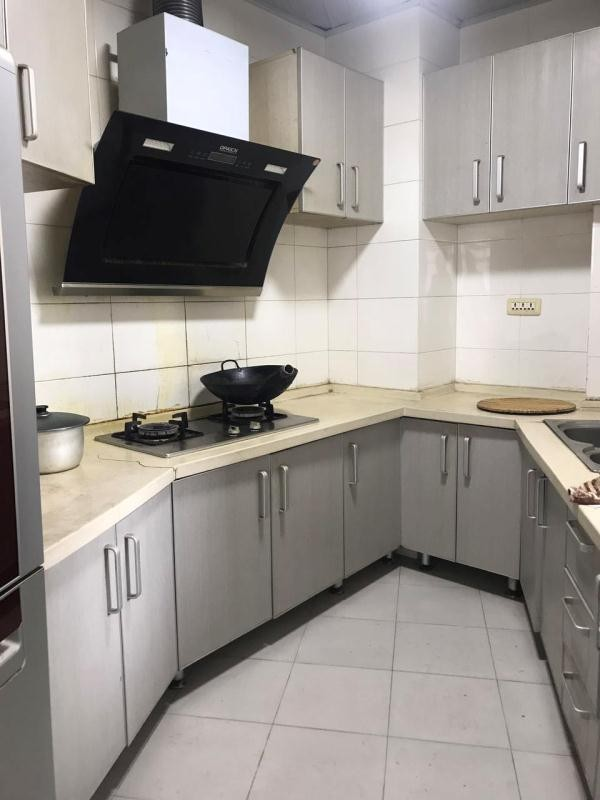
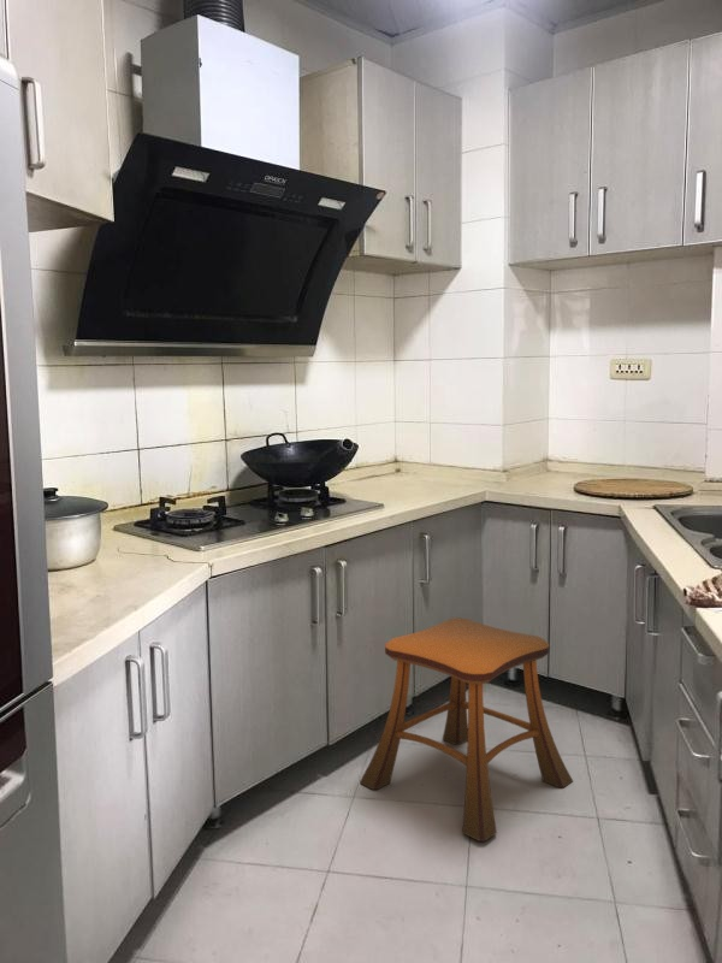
+ stool (466, 710)
